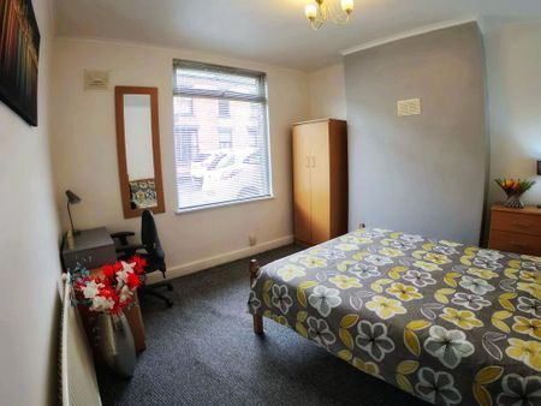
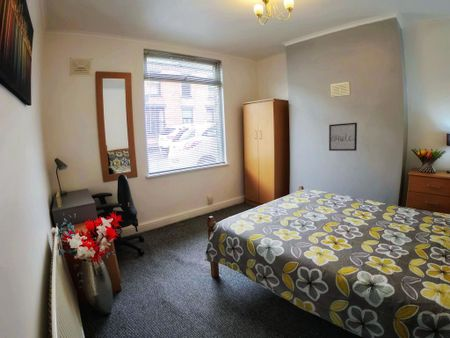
+ wall art (342, 137)
